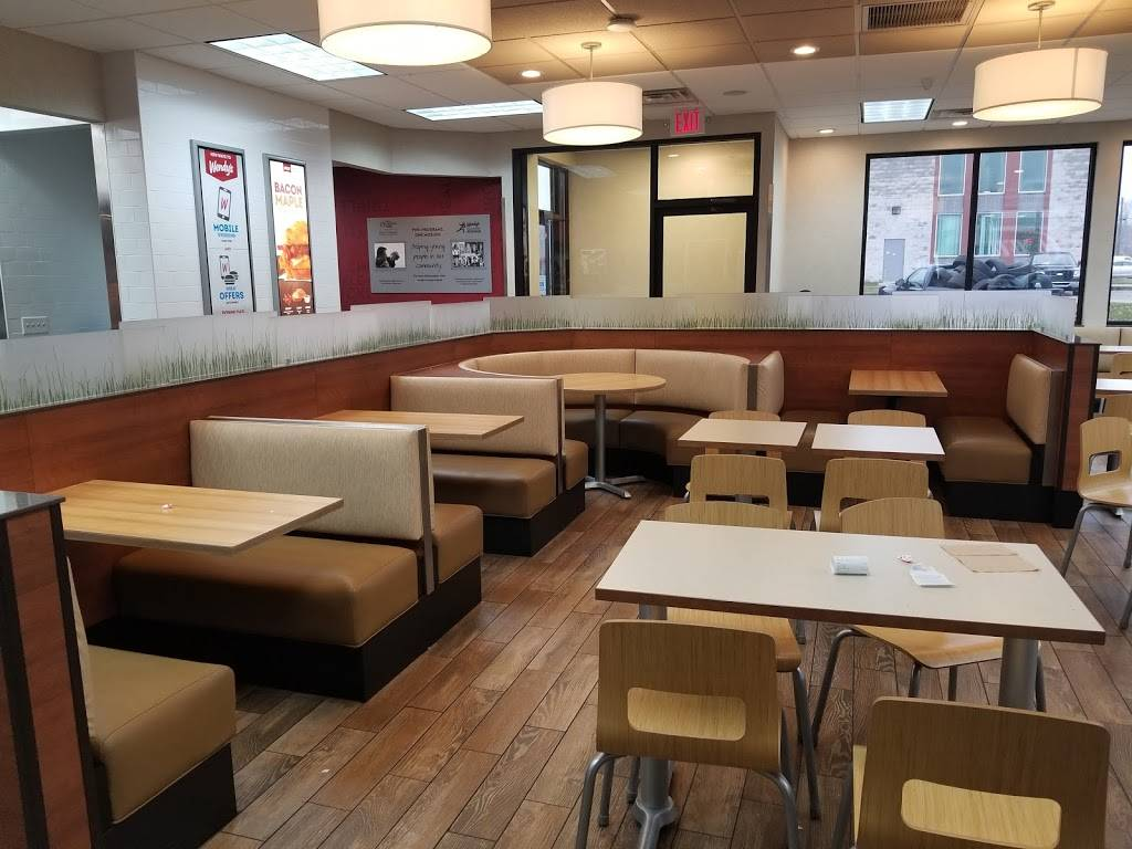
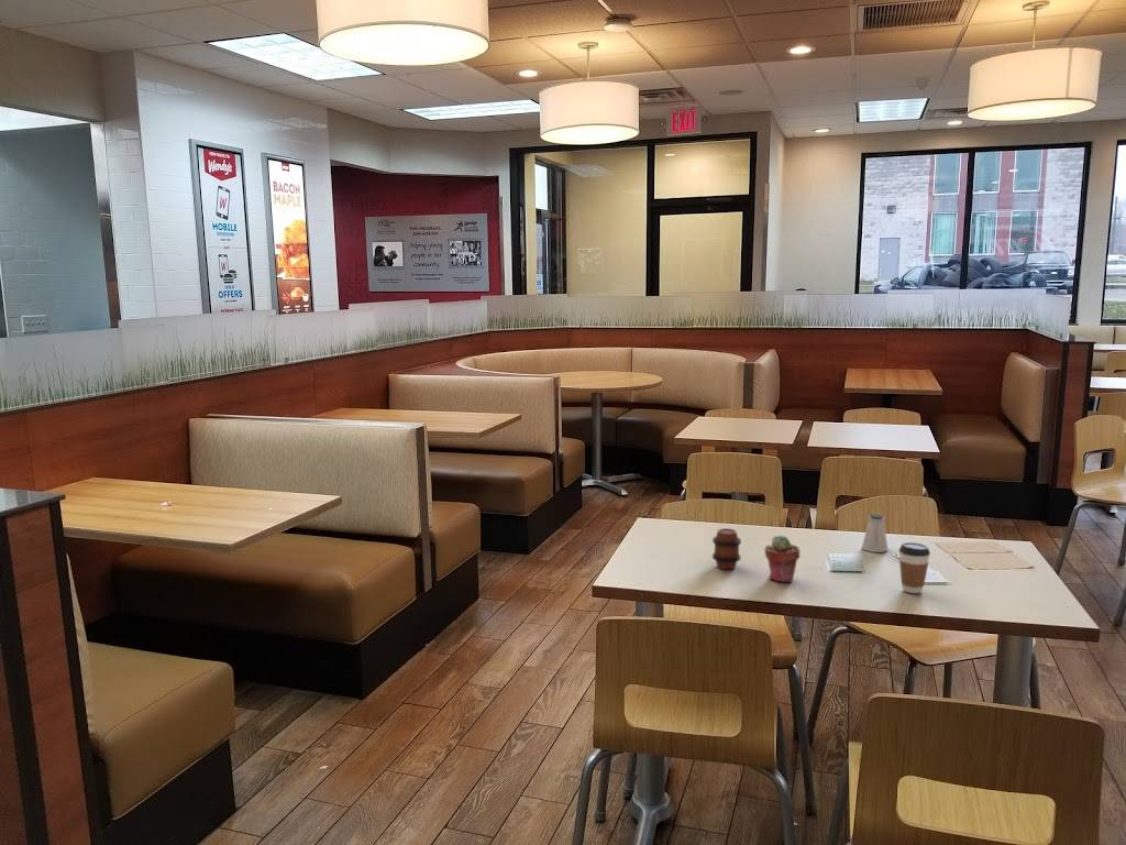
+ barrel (726, 548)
+ potted succulent (782, 557)
+ saltshaker (875, 531)
+ coffee cup (913, 568)
